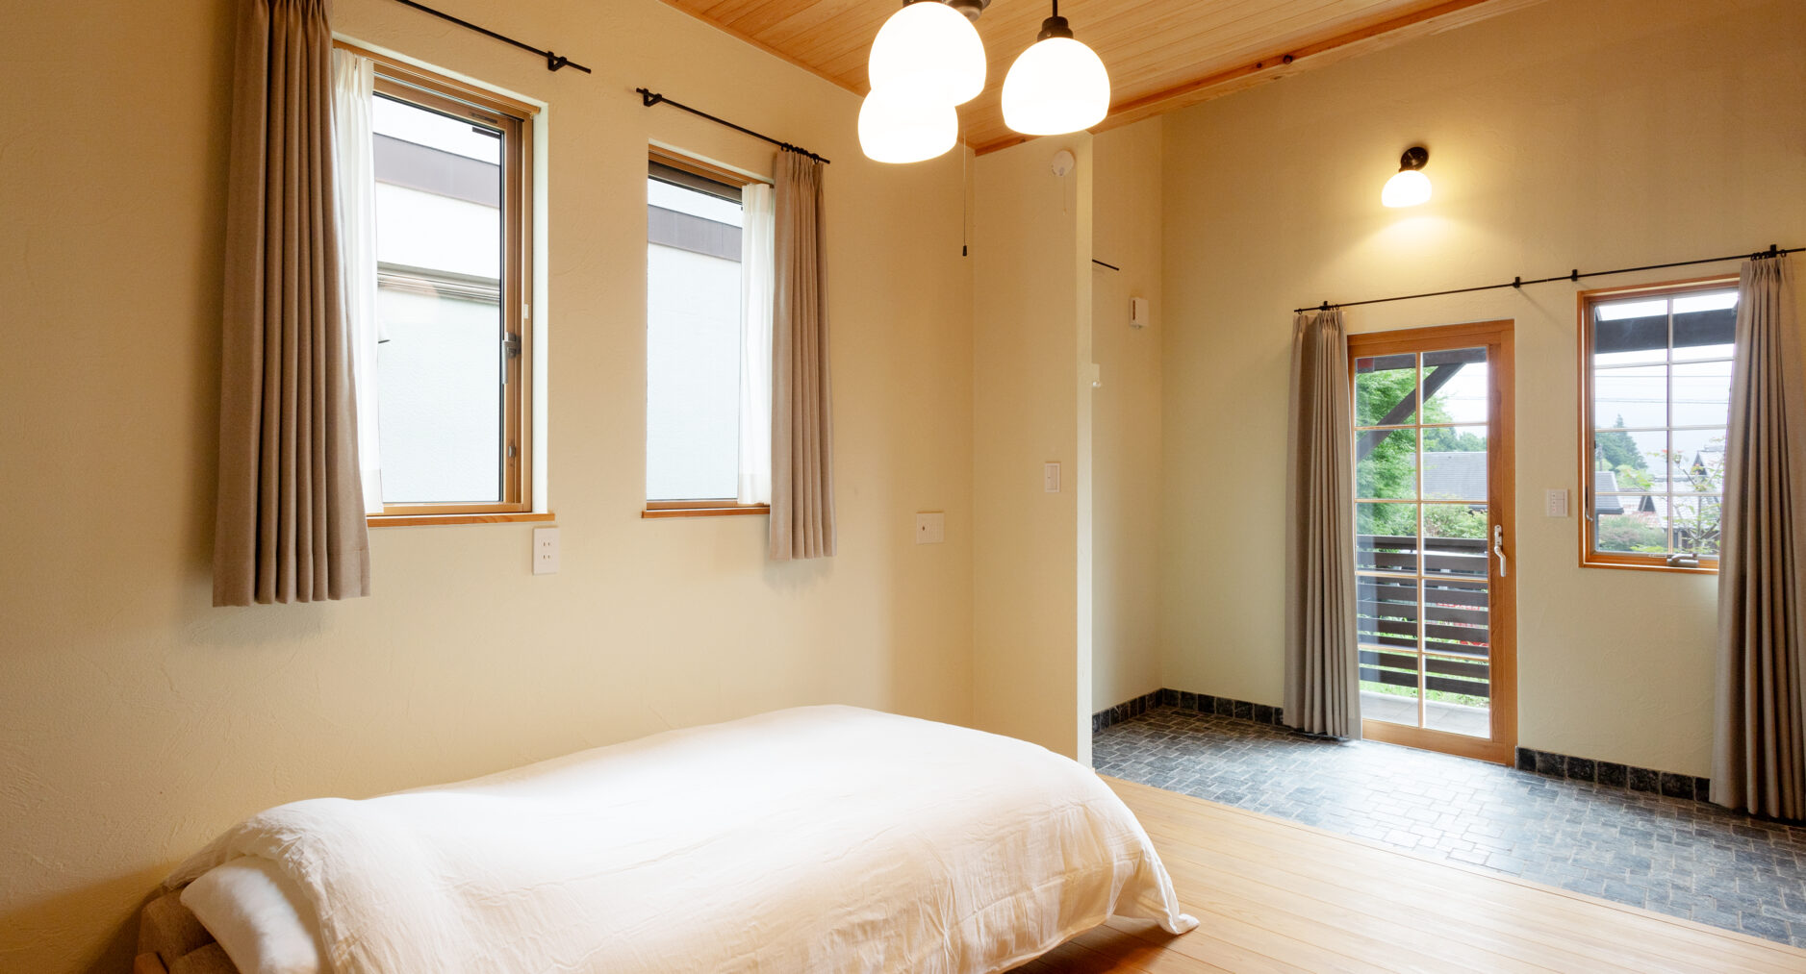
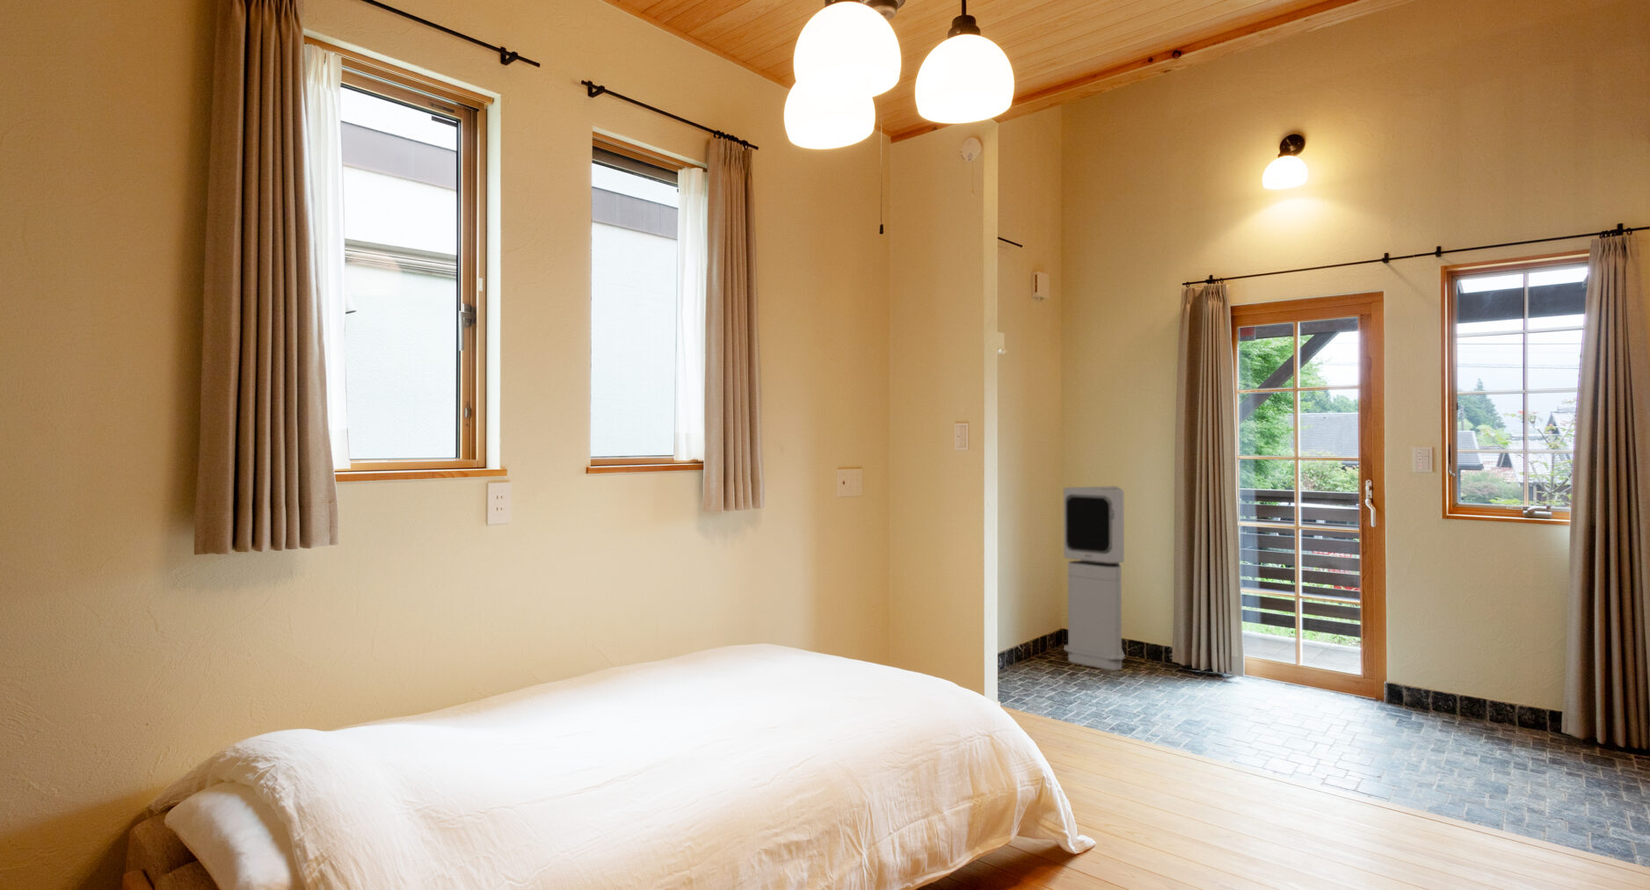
+ air purifier (1102, 573)
